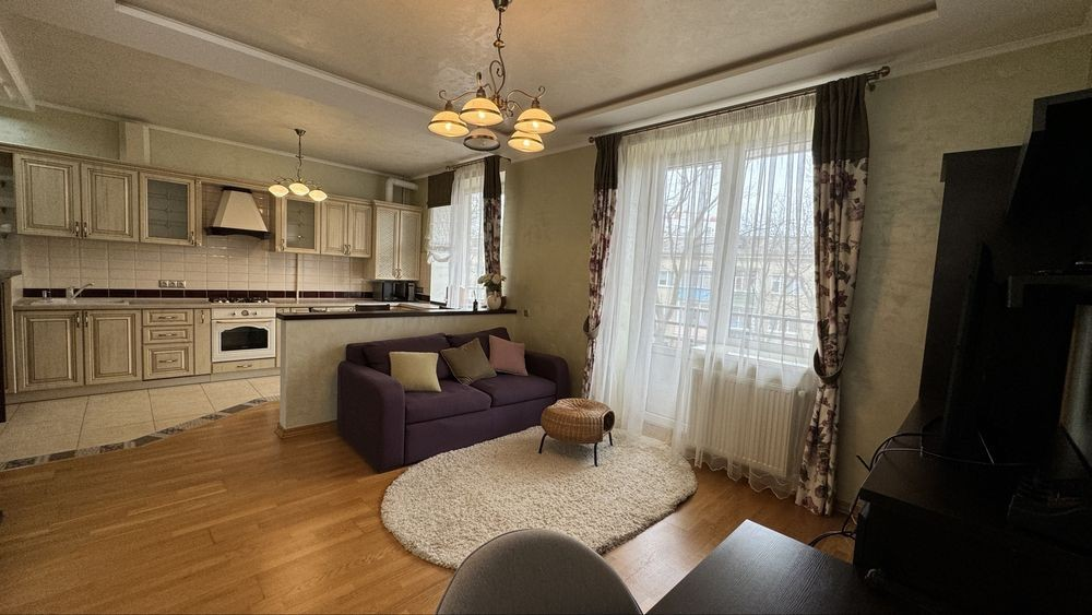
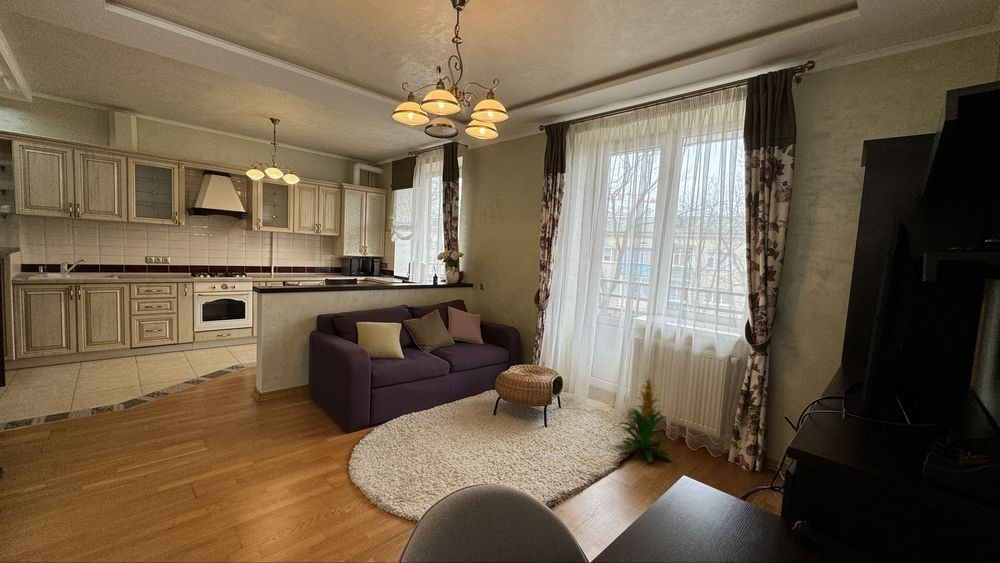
+ indoor plant (647, 412)
